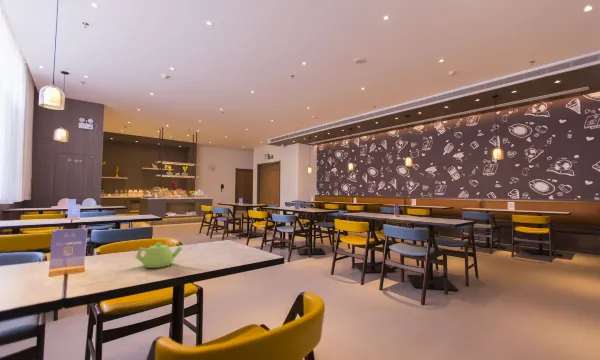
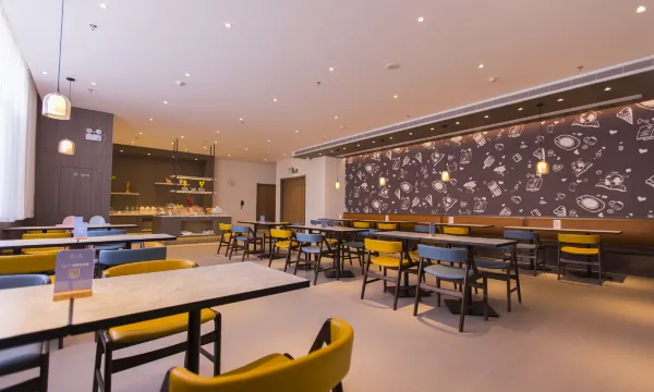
- teapot (159, 253)
